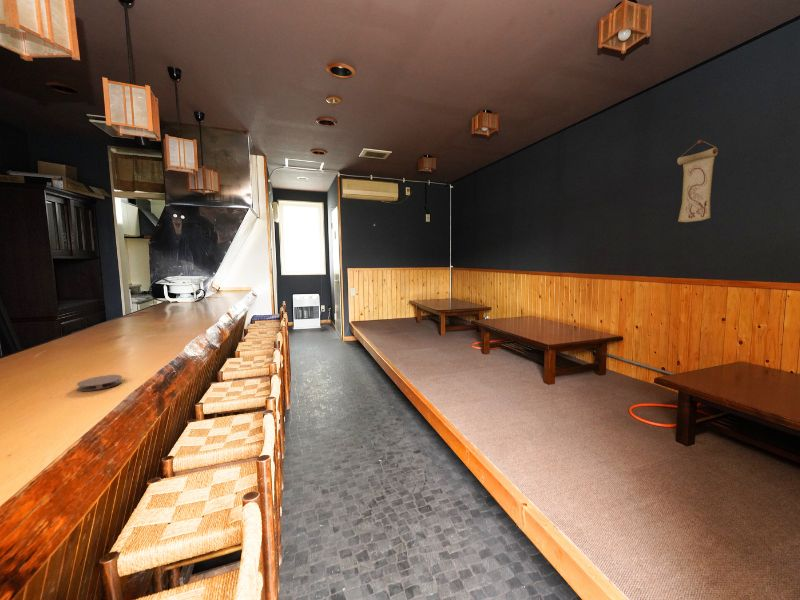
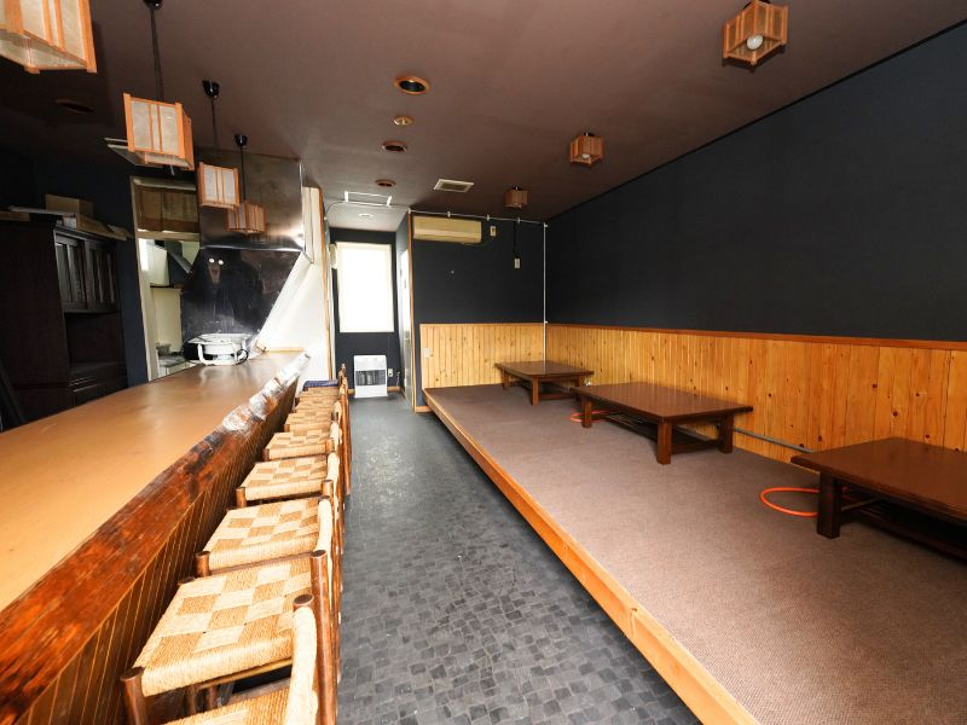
- wall scroll (695, 180)
- coaster (100, 382)
